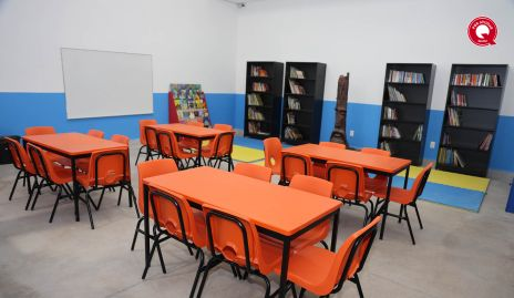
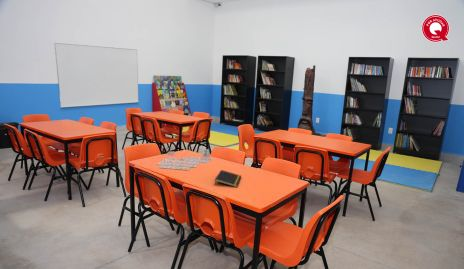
+ board game (183, 158)
+ notepad (228, 178)
